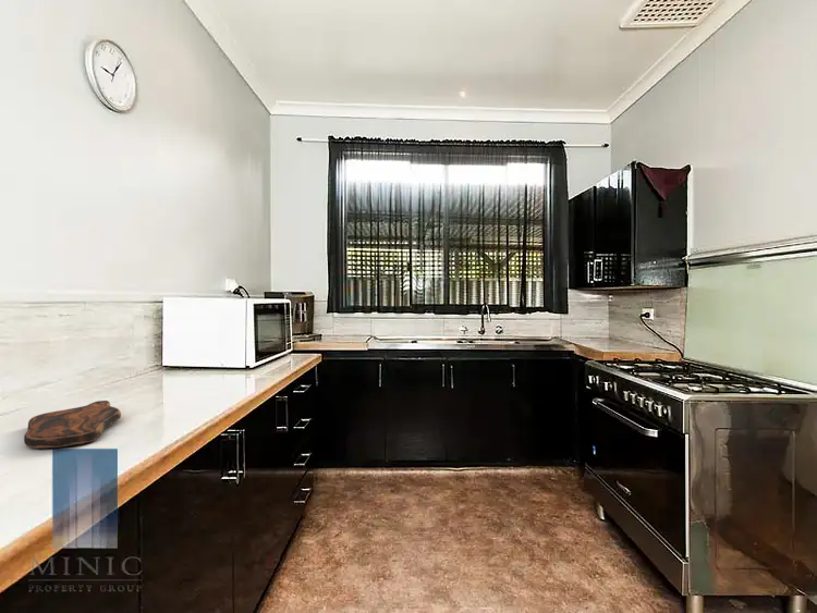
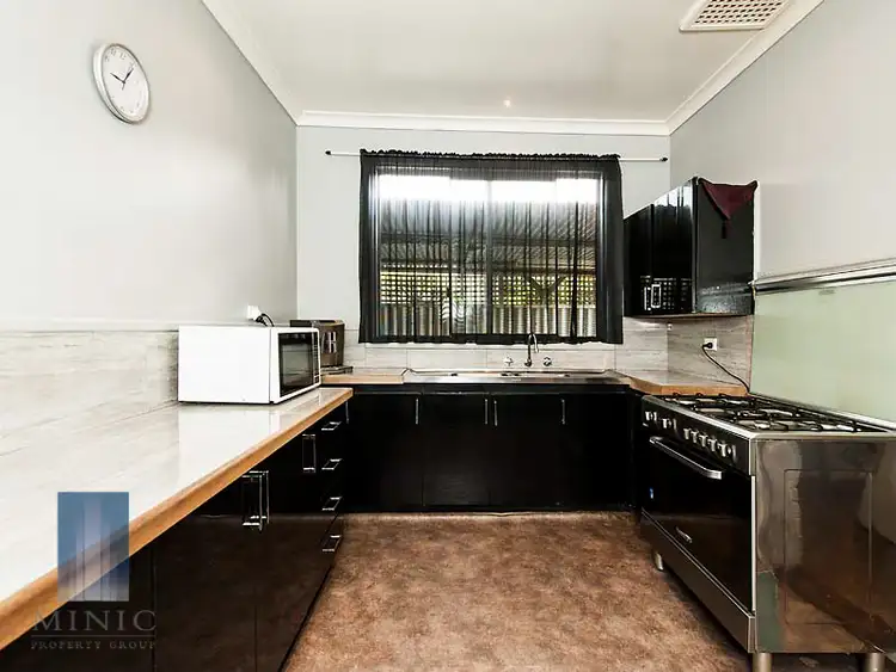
- cutting board (75, 420)
